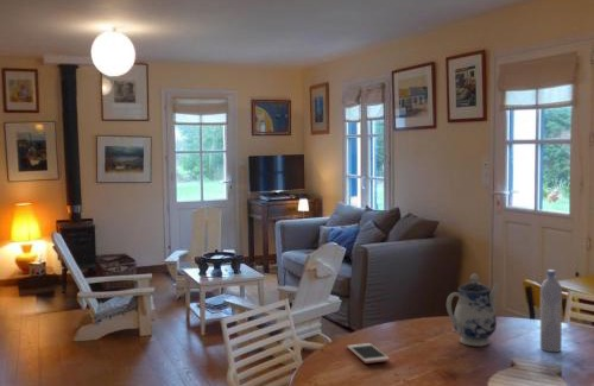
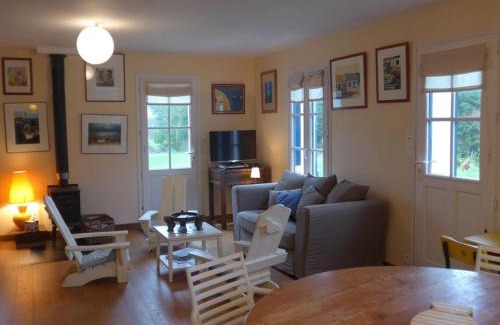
- teapot (474, 308)
- bottle (550, 309)
- cell phone (367, 353)
